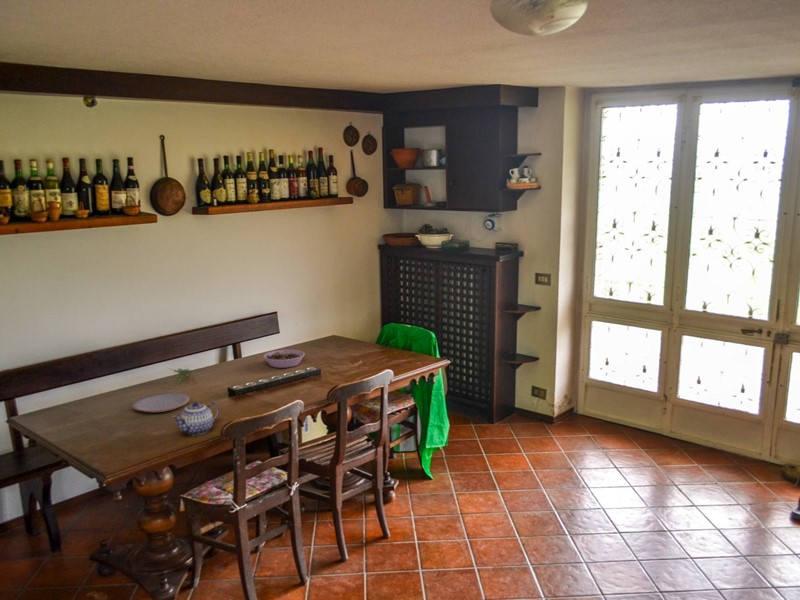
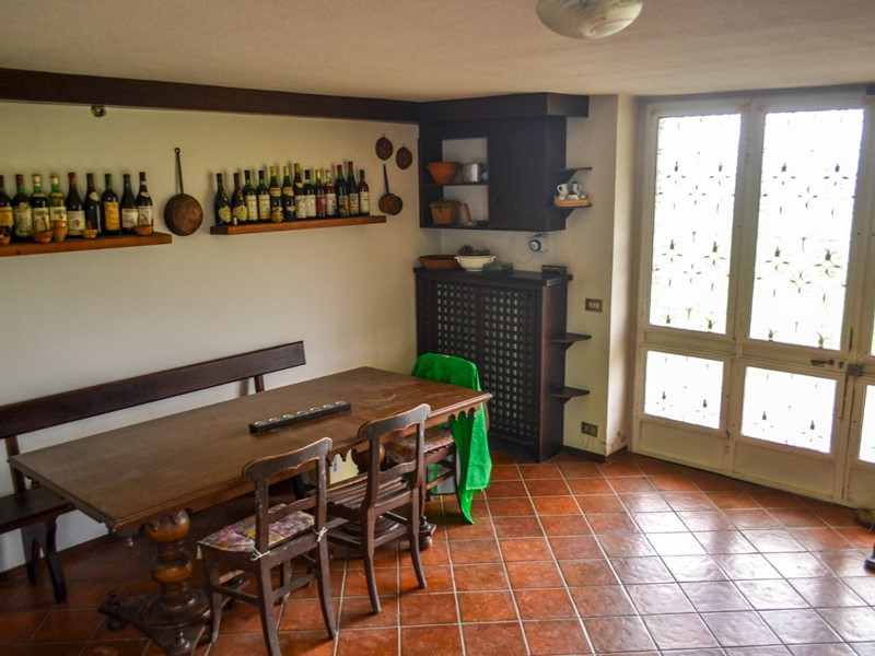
- teapot (196, 416)
- plant (180, 373)
- plate (161, 403)
- bowl (284, 358)
